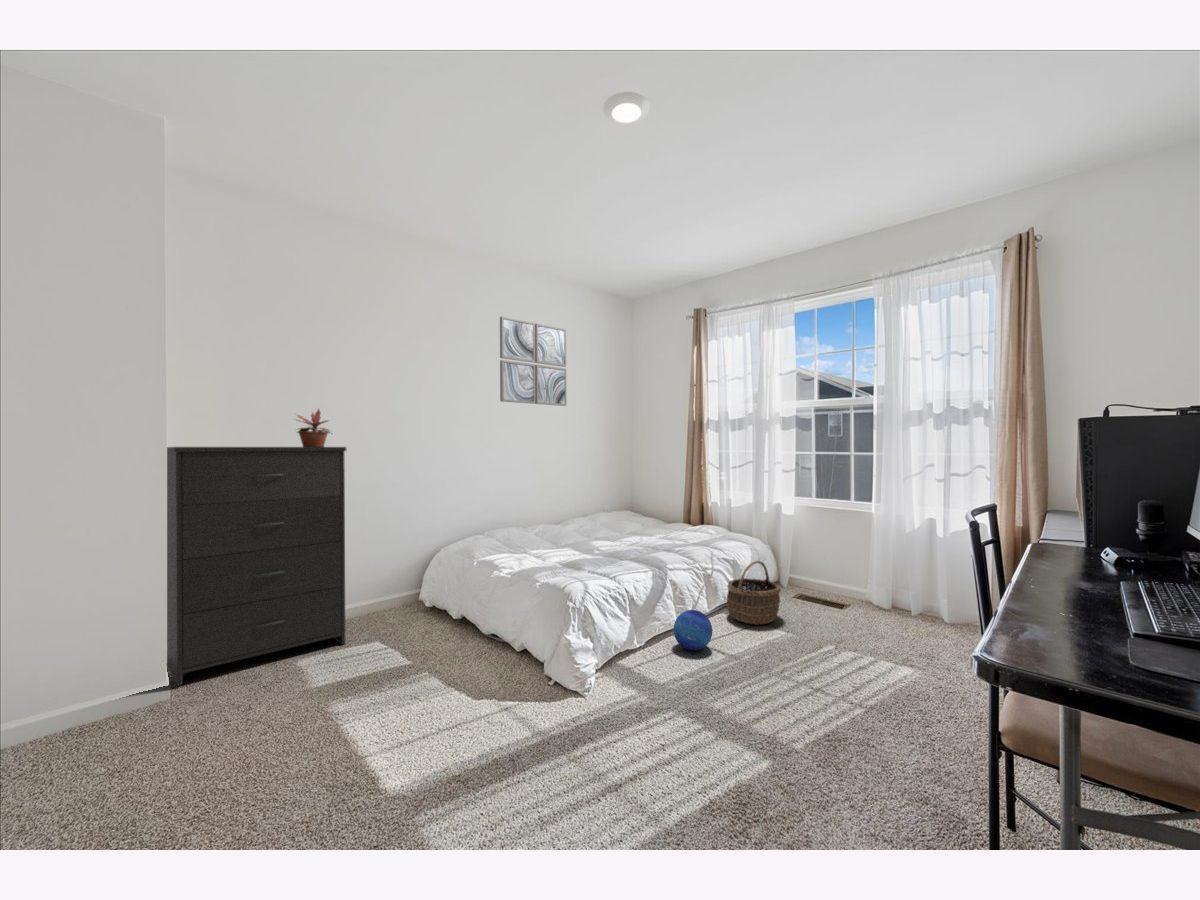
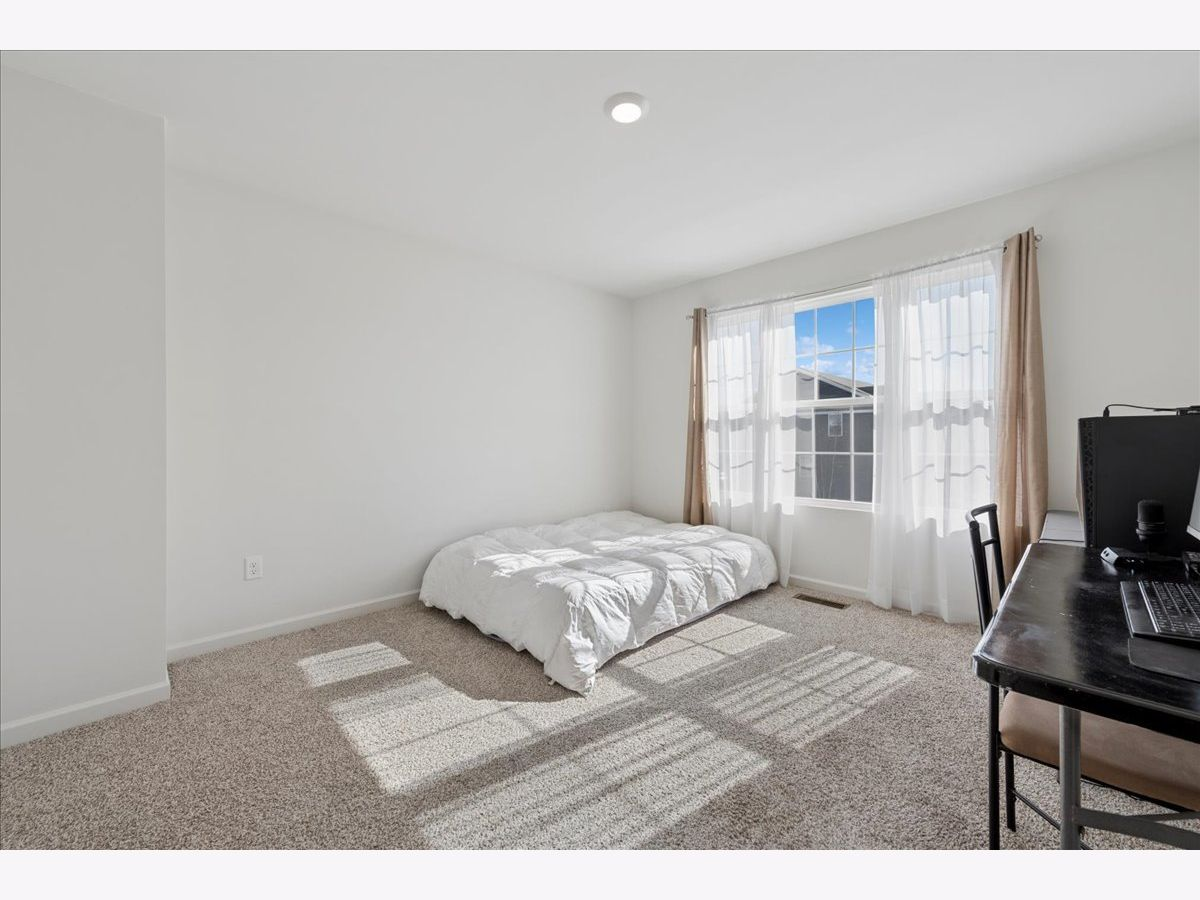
- dresser (259, 550)
- wicker basket (753, 589)
- wall art (534, 364)
- decorative ball (692, 630)
- potted plant (313, 426)
